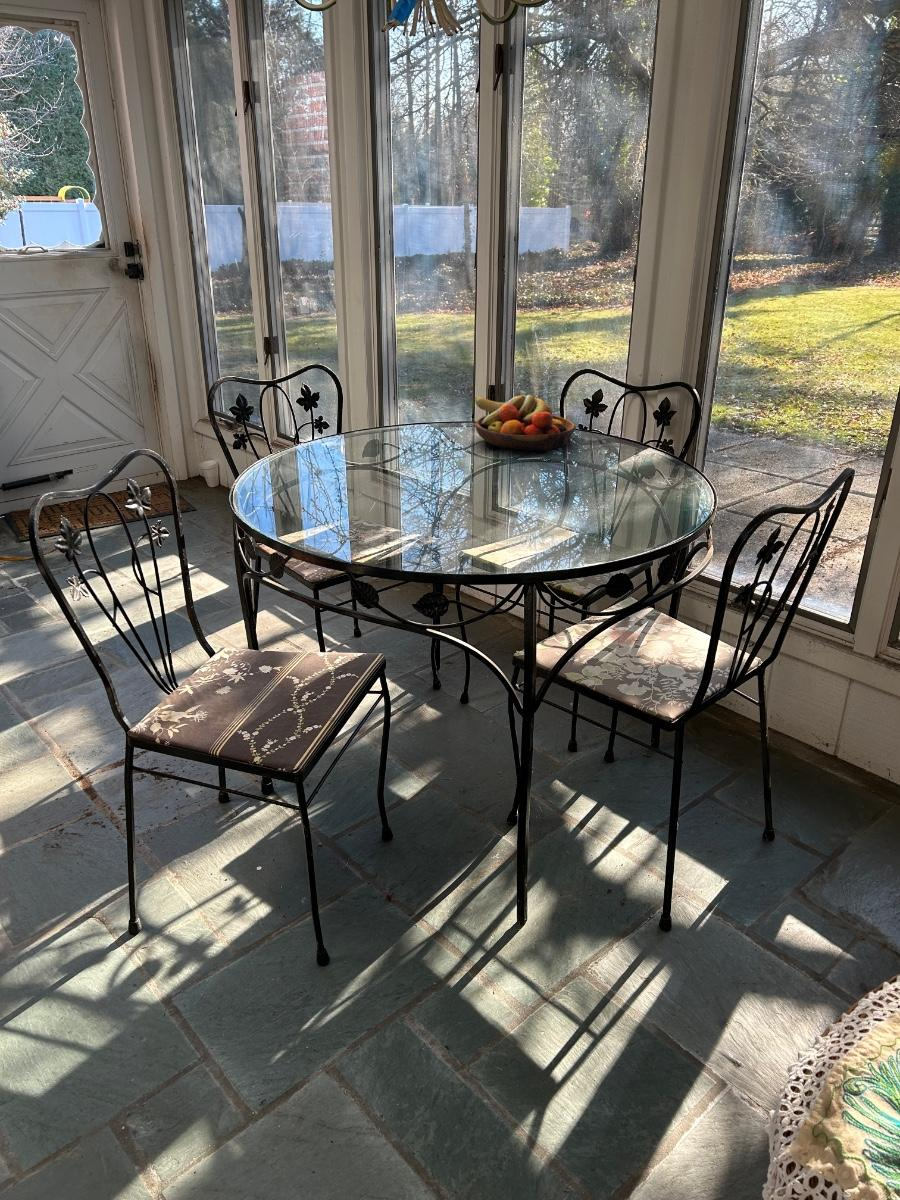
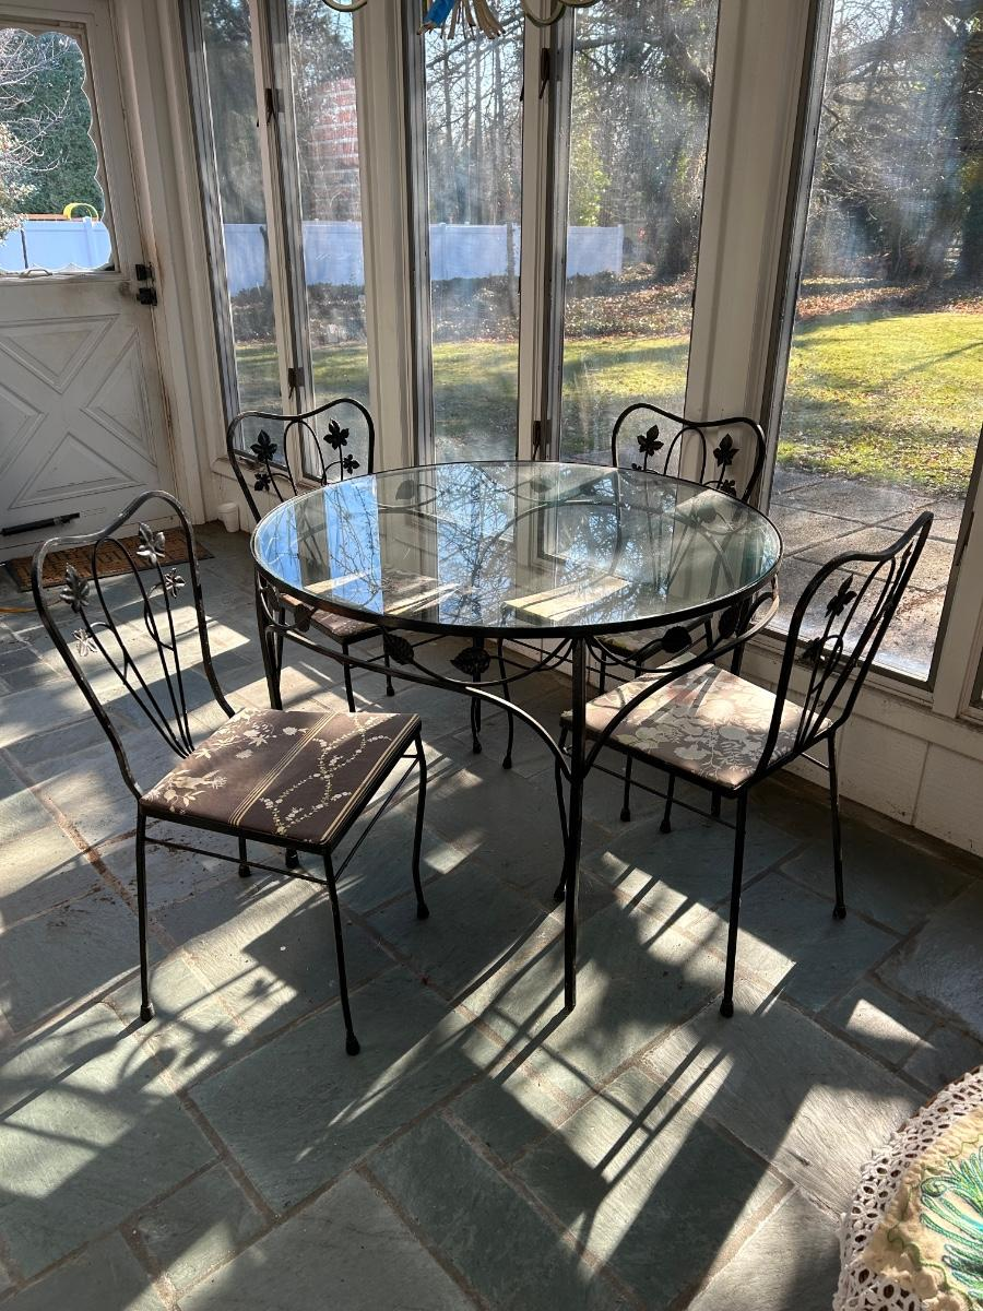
- fruit bowl (524, 419)
